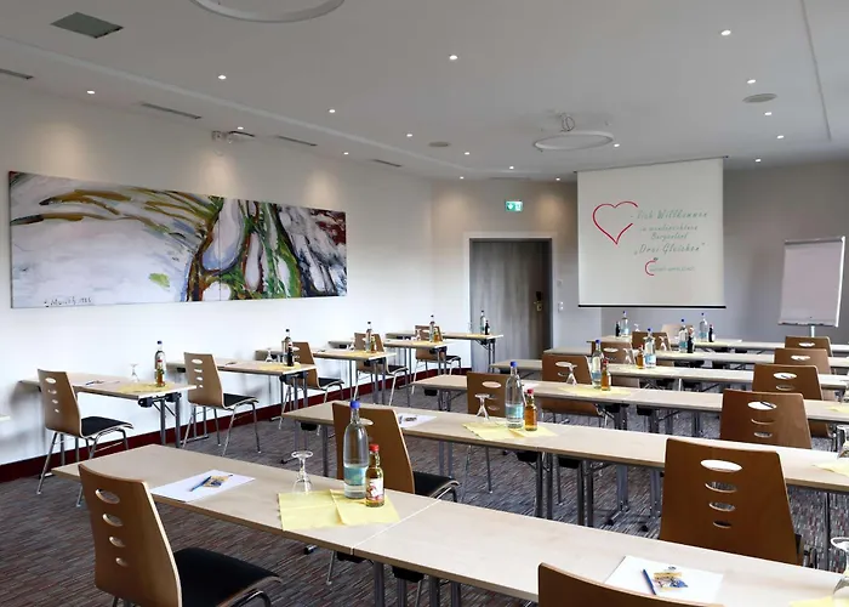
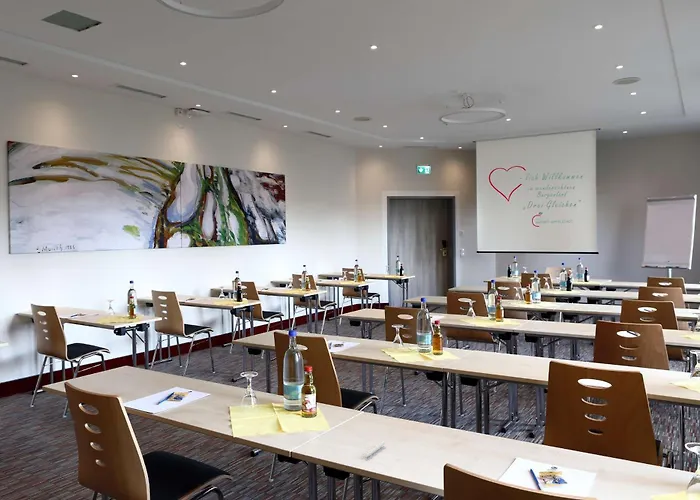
+ pen (374, 449)
